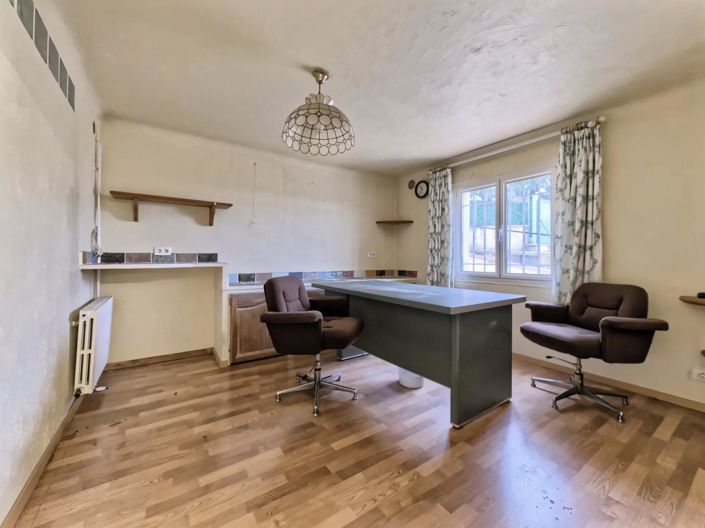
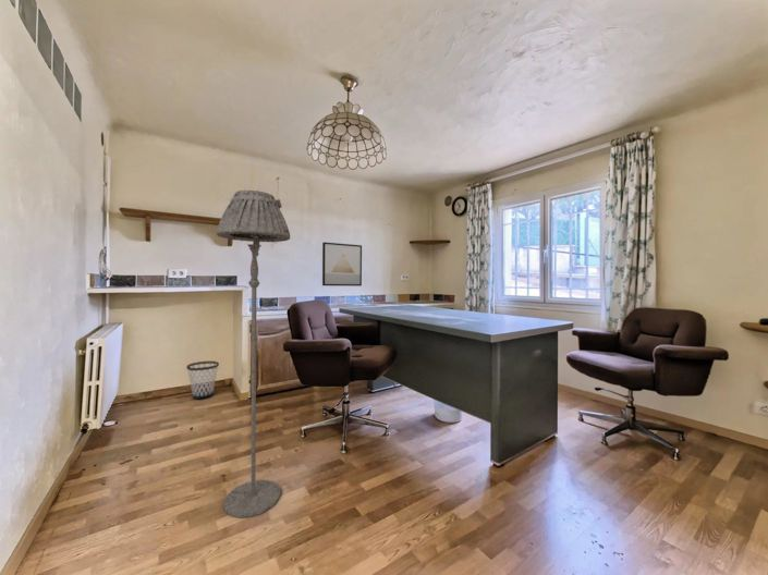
+ wastebasket (203, 379)
+ floor lamp (254, 347)
+ wall art (342, 265)
